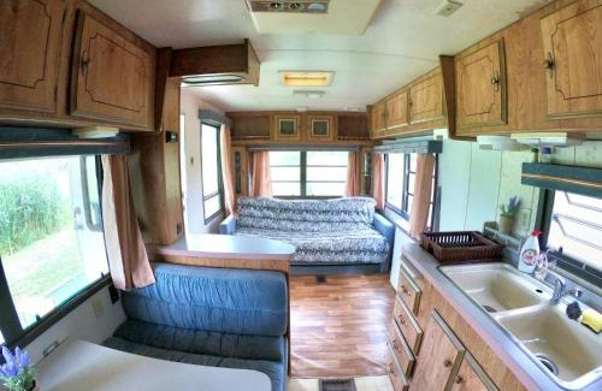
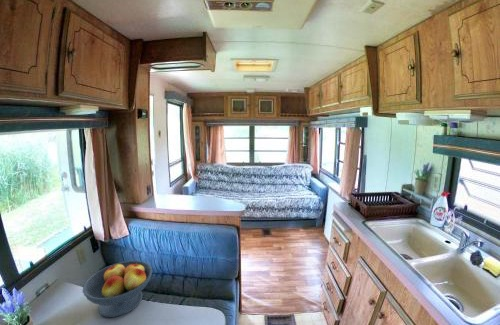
+ fruit bowl (120, 285)
